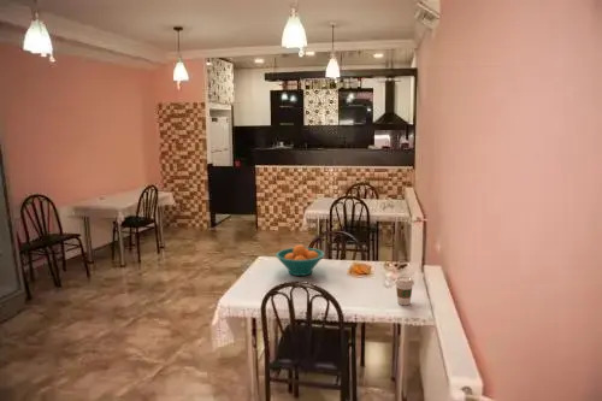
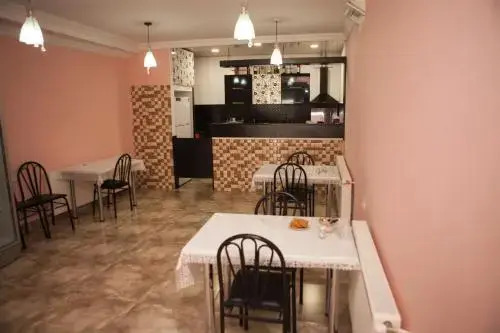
- fruit bowl (300, 258)
- coffee cup (403, 290)
